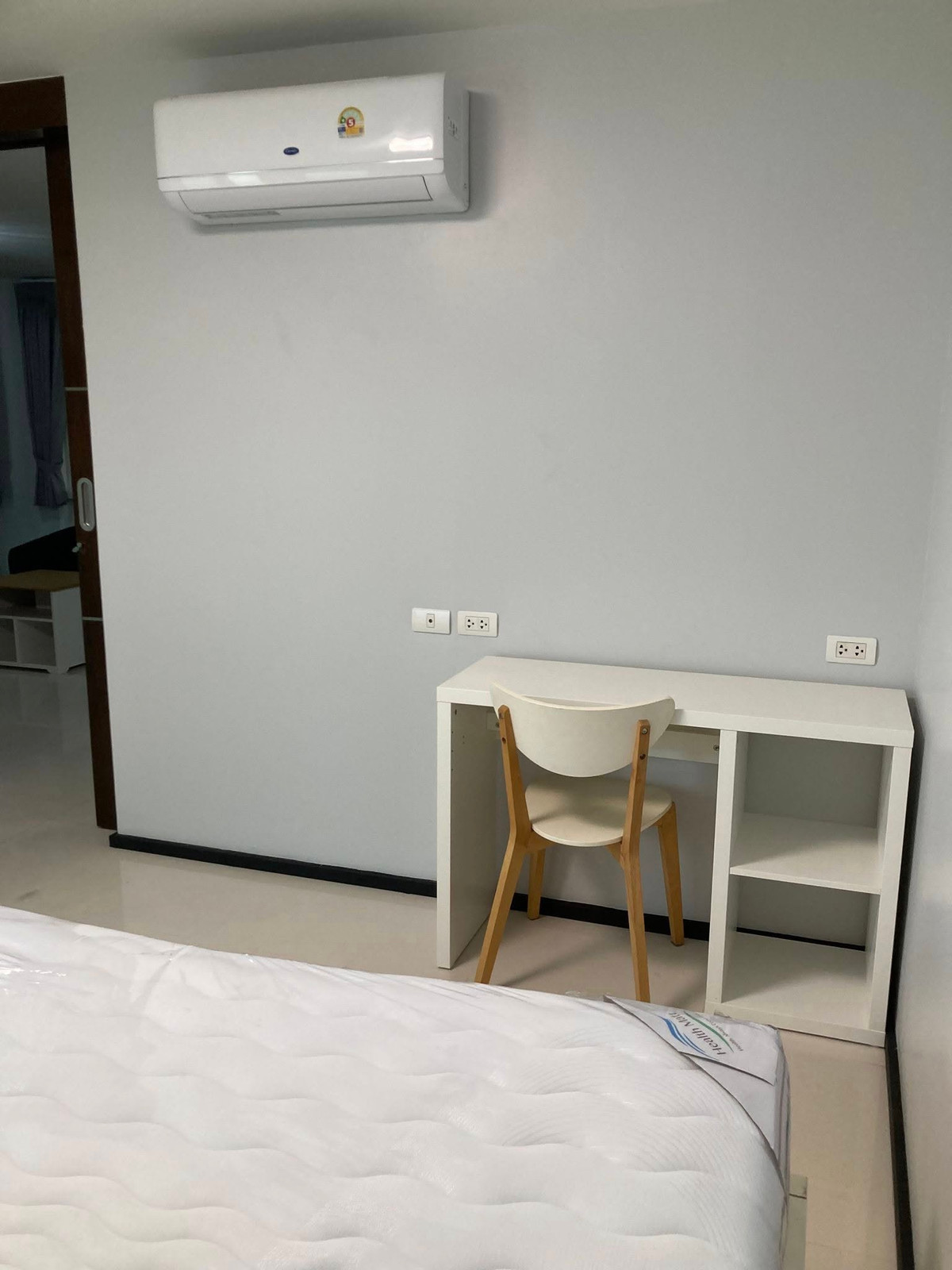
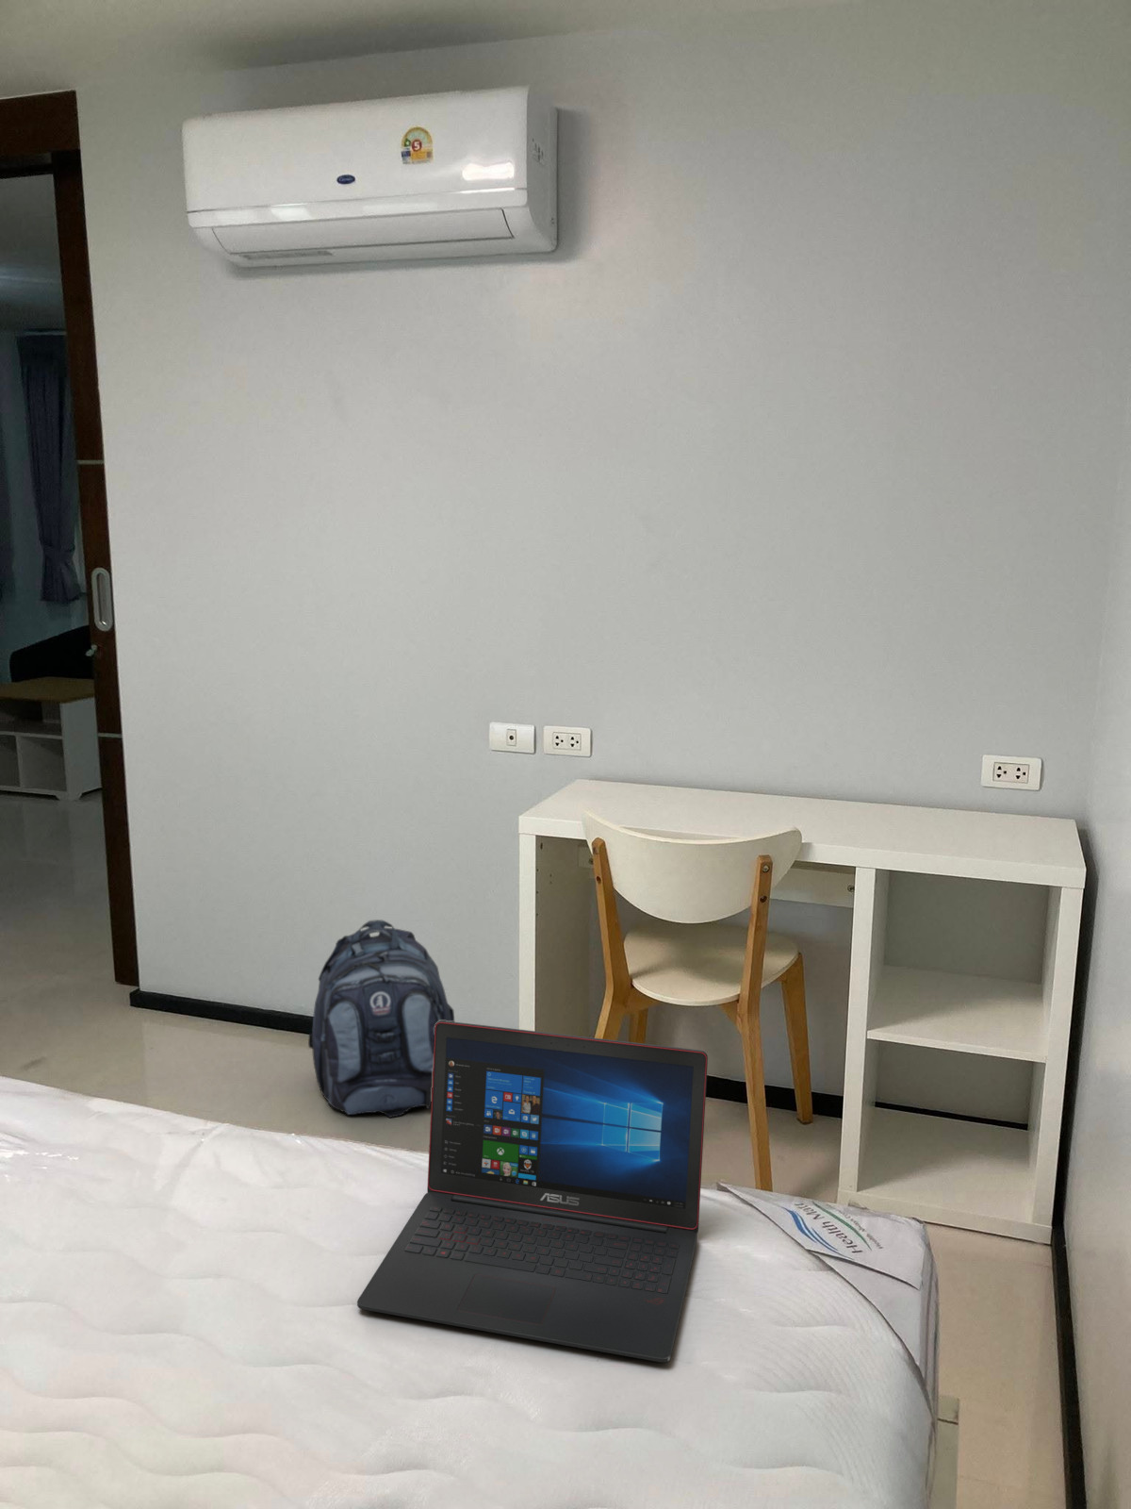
+ laptop (539, 1175)
+ backpack (381, 1004)
